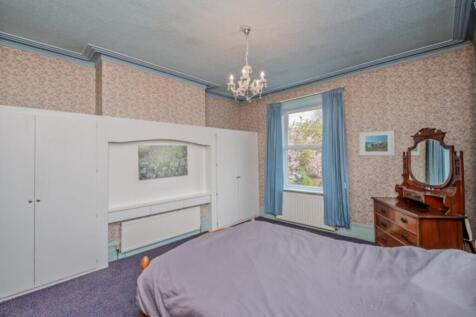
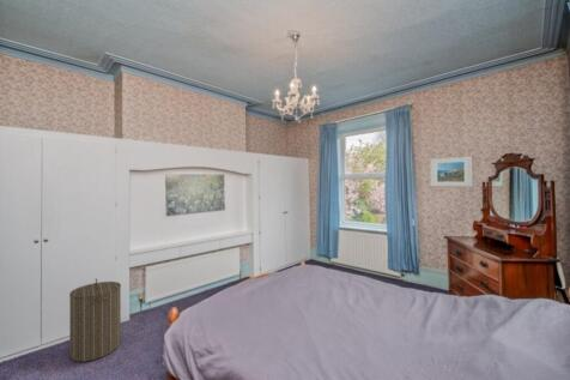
+ laundry hamper (96, 313)
